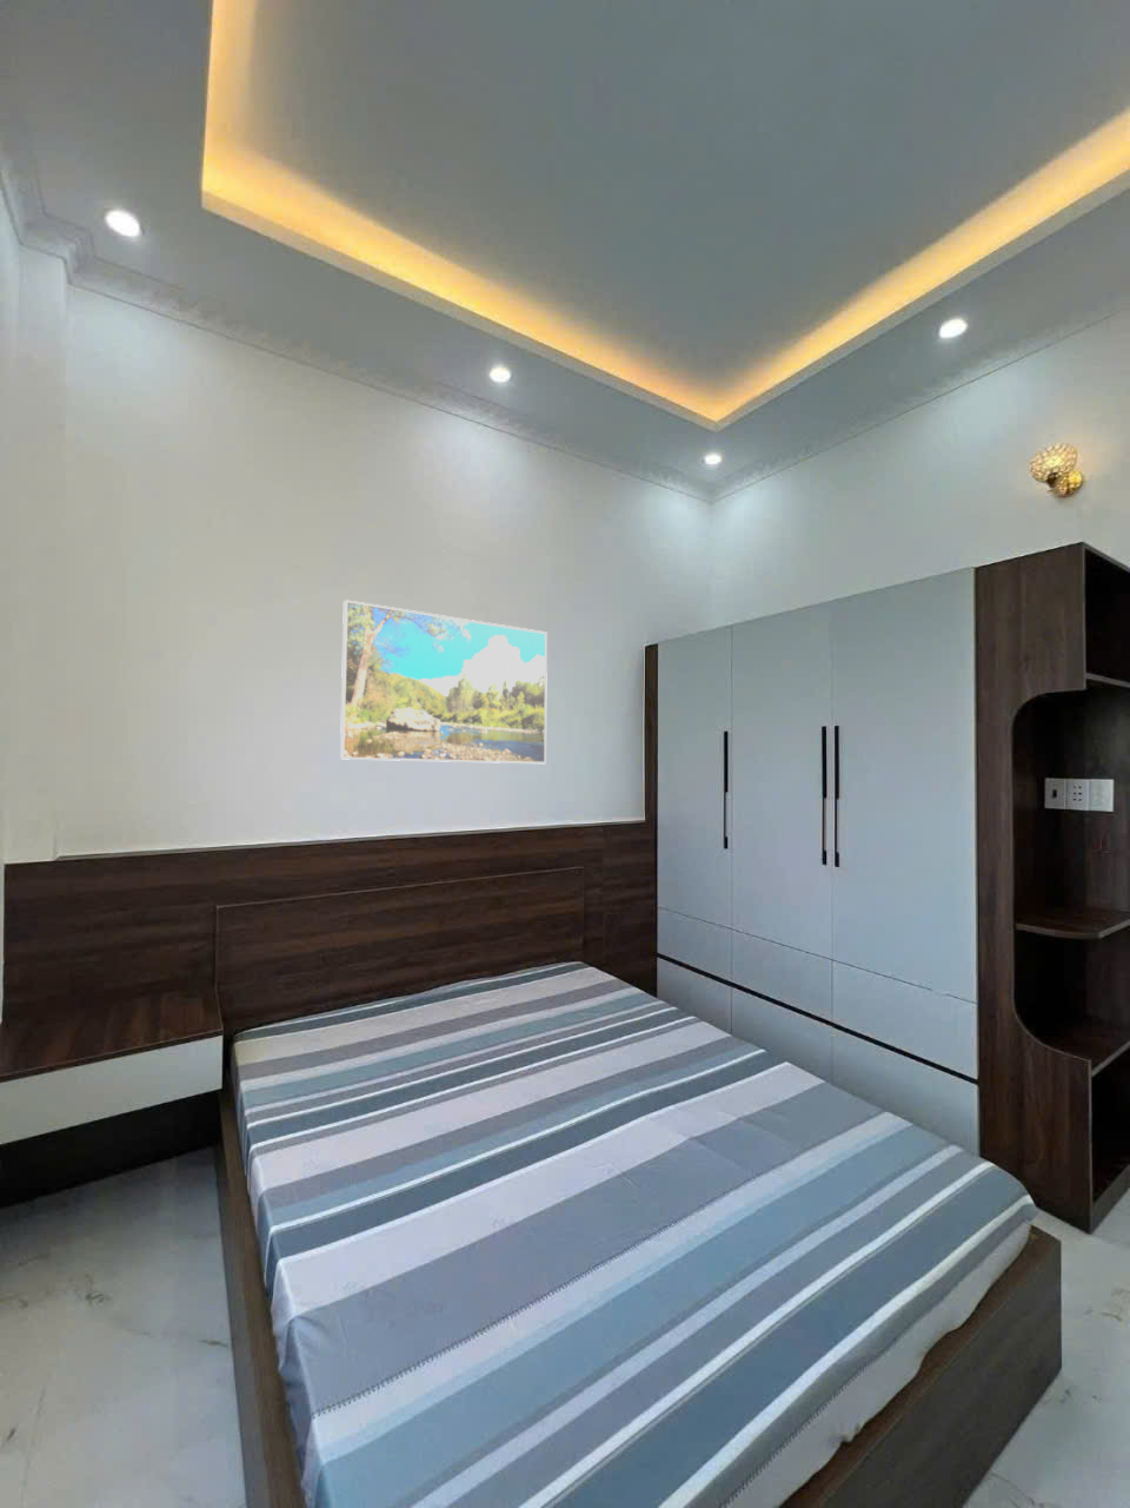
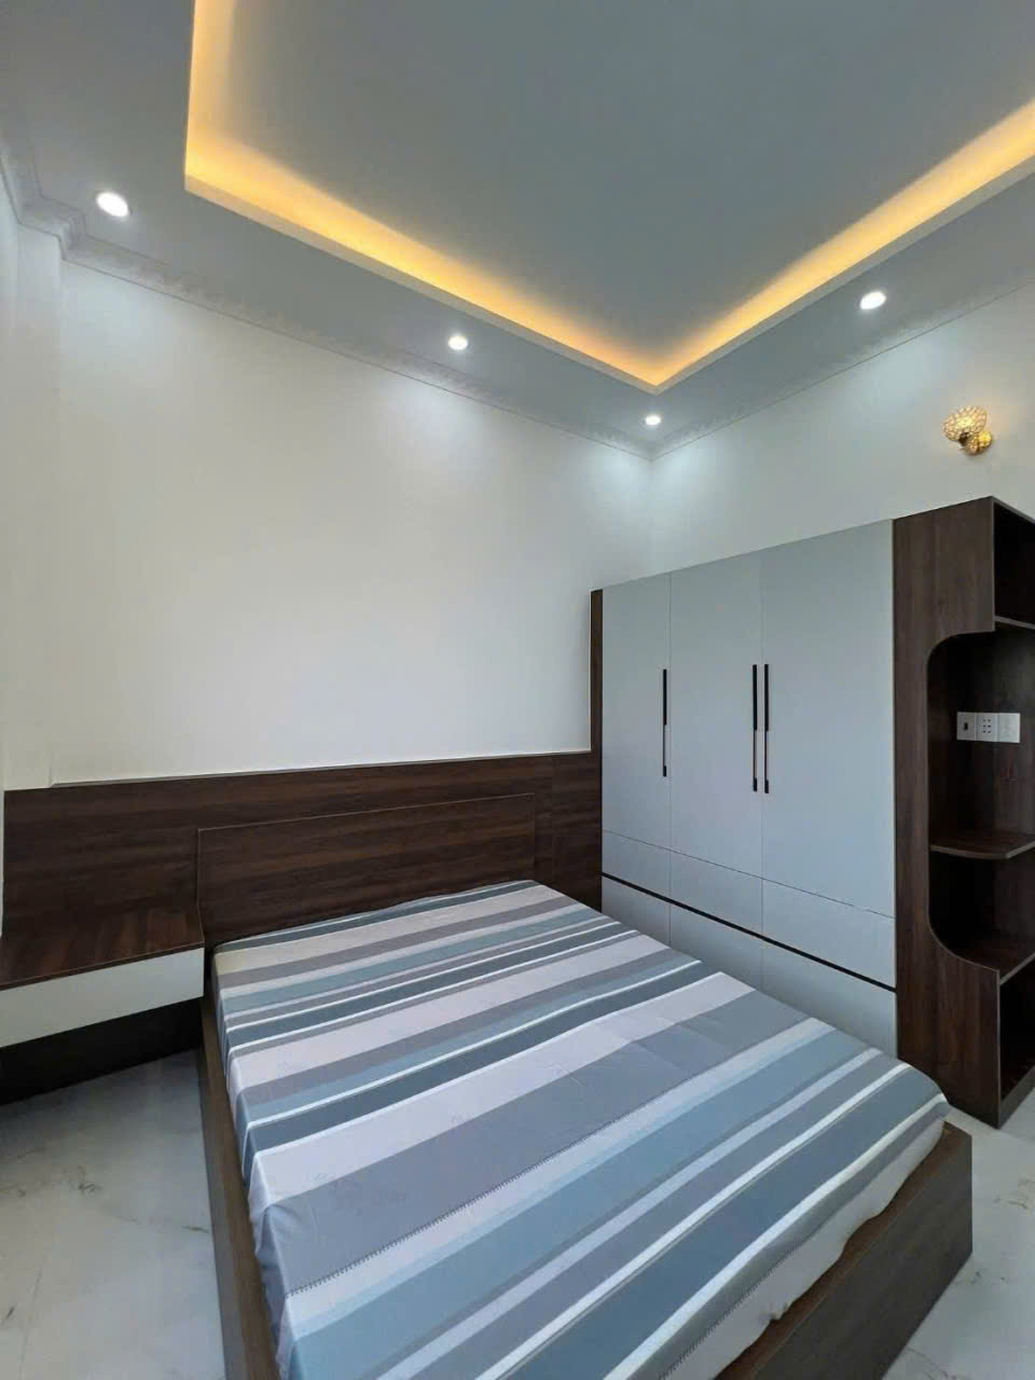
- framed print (453, 689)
